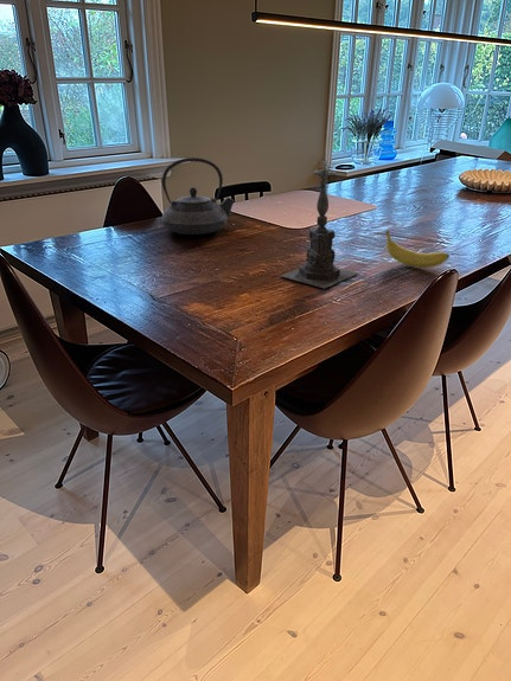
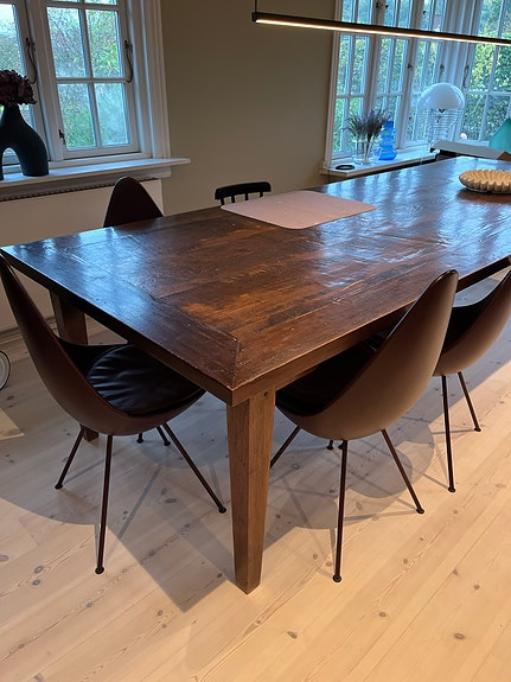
- fruit (415, 252)
- teapot (196, 195)
- candle holder (322, 217)
